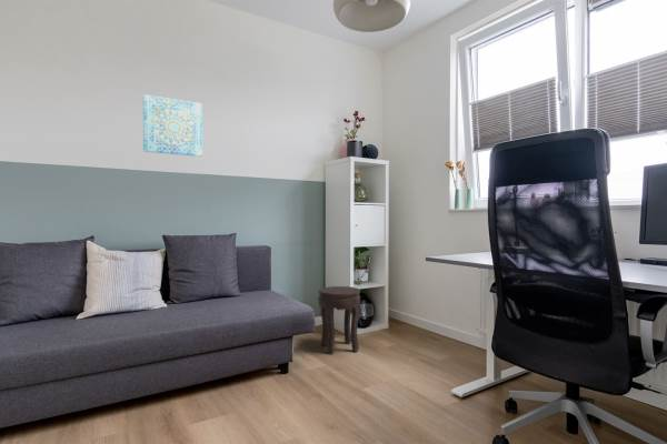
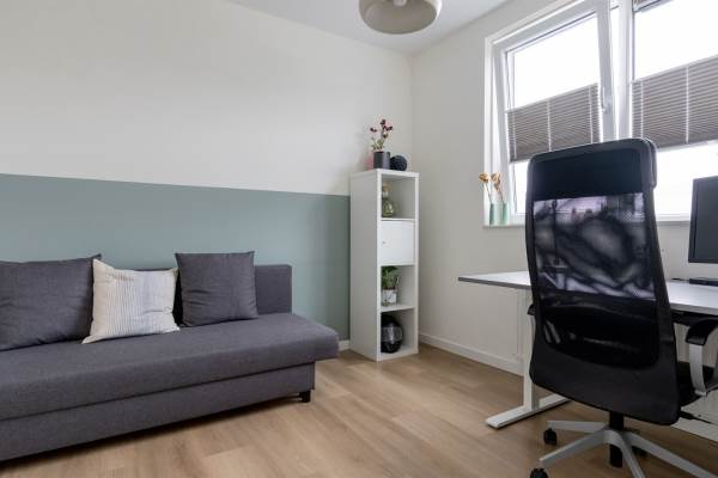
- side table (345, 319)
- wall art (173, 127)
